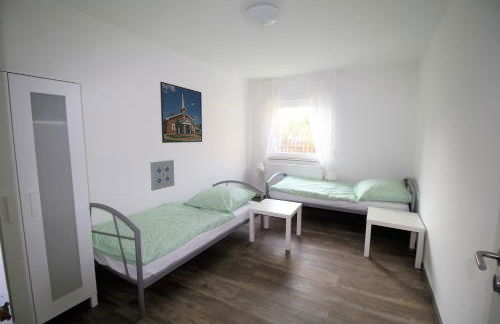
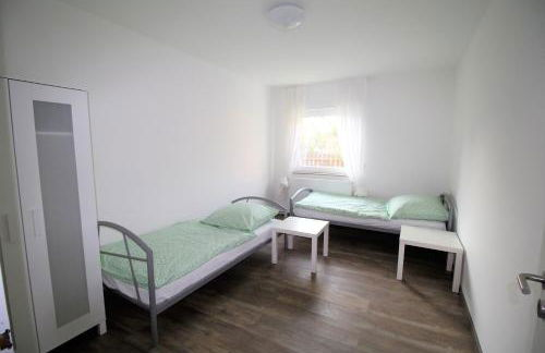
- wall art (163, 174)
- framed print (183, 115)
